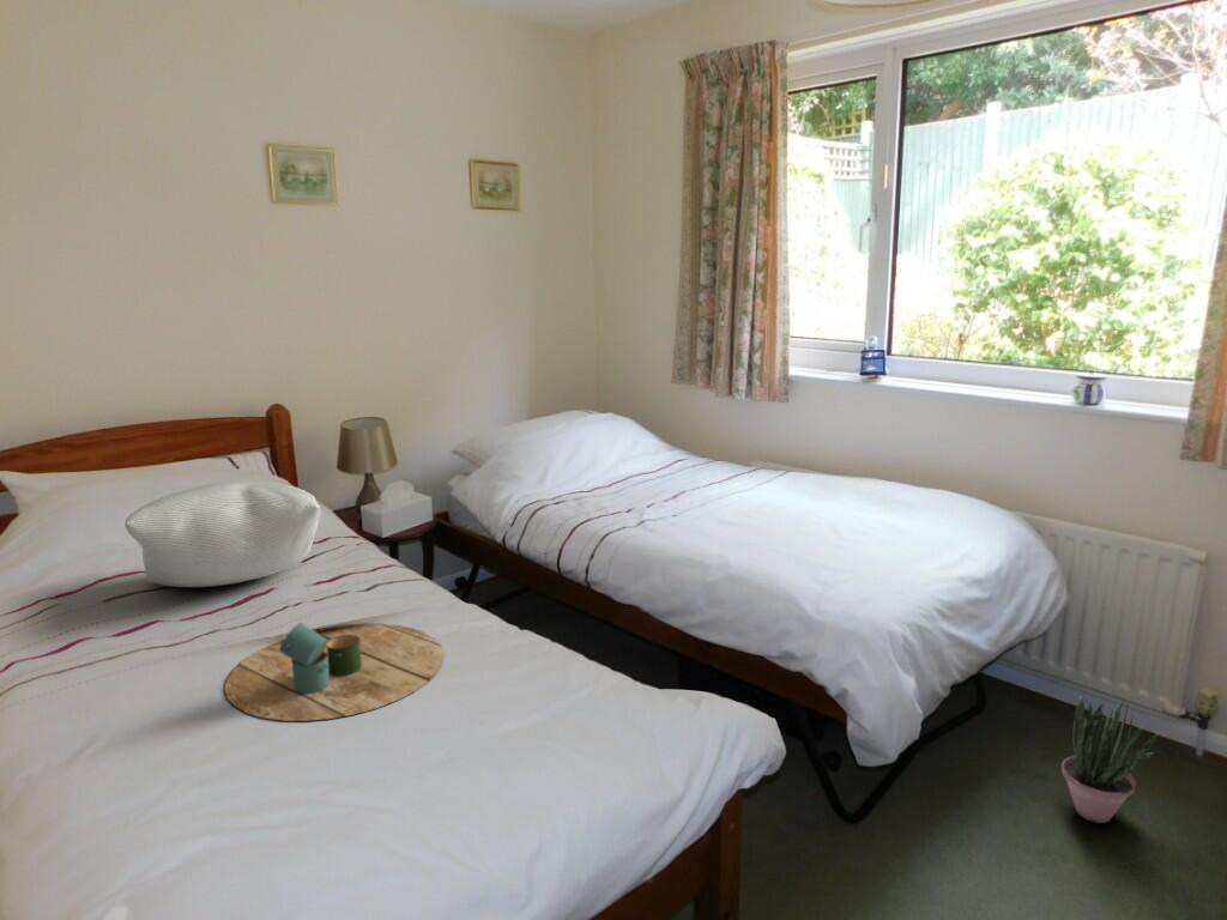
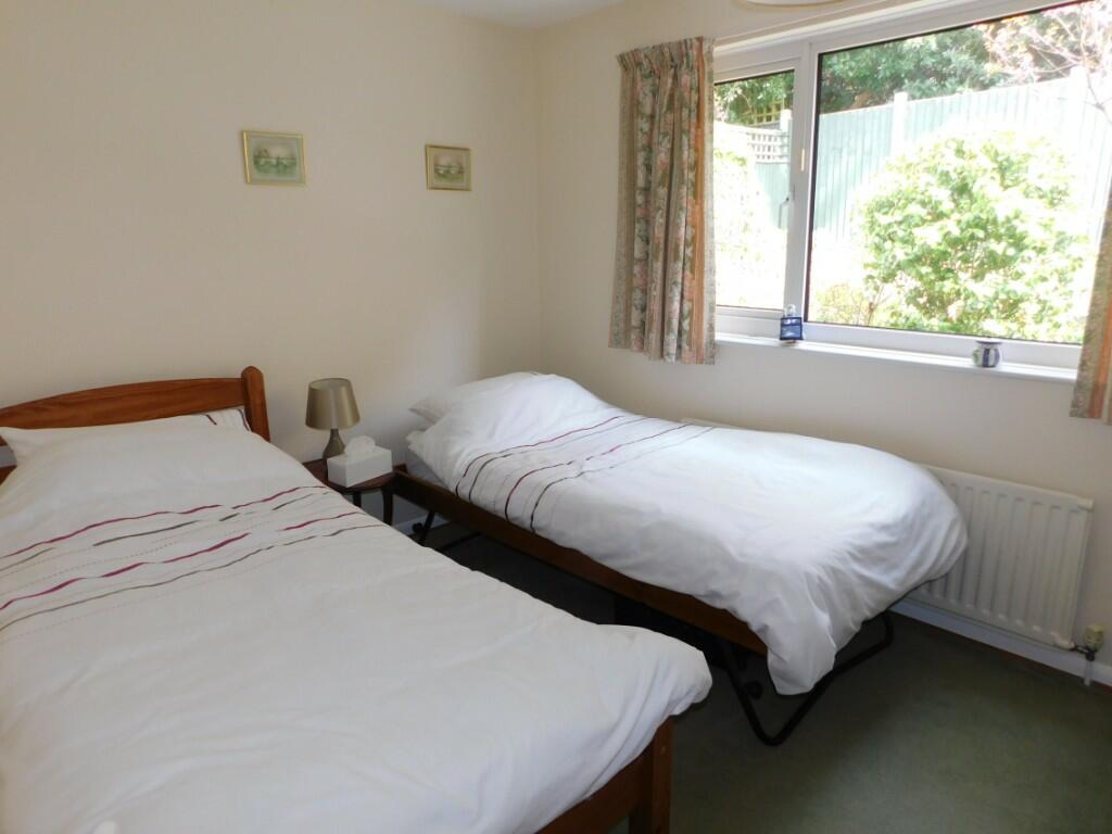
- decorative tray (336, 637)
- potted plant (1106, 758)
- pillow (229, 533)
